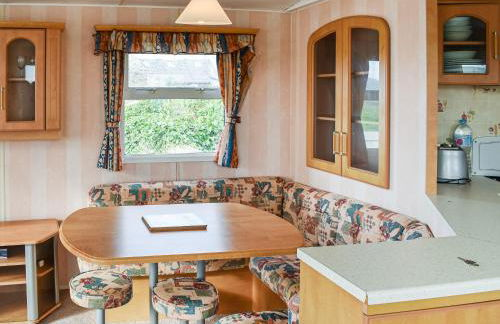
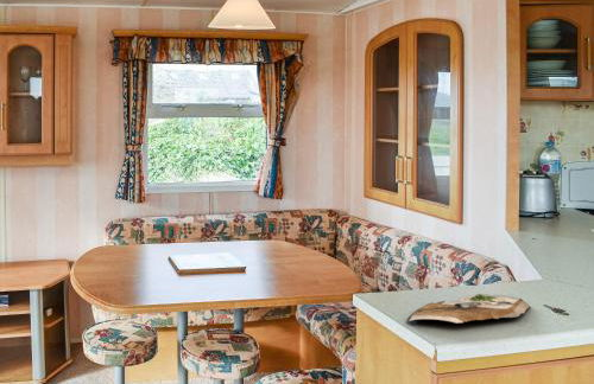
+ cutting board (472, 306)
